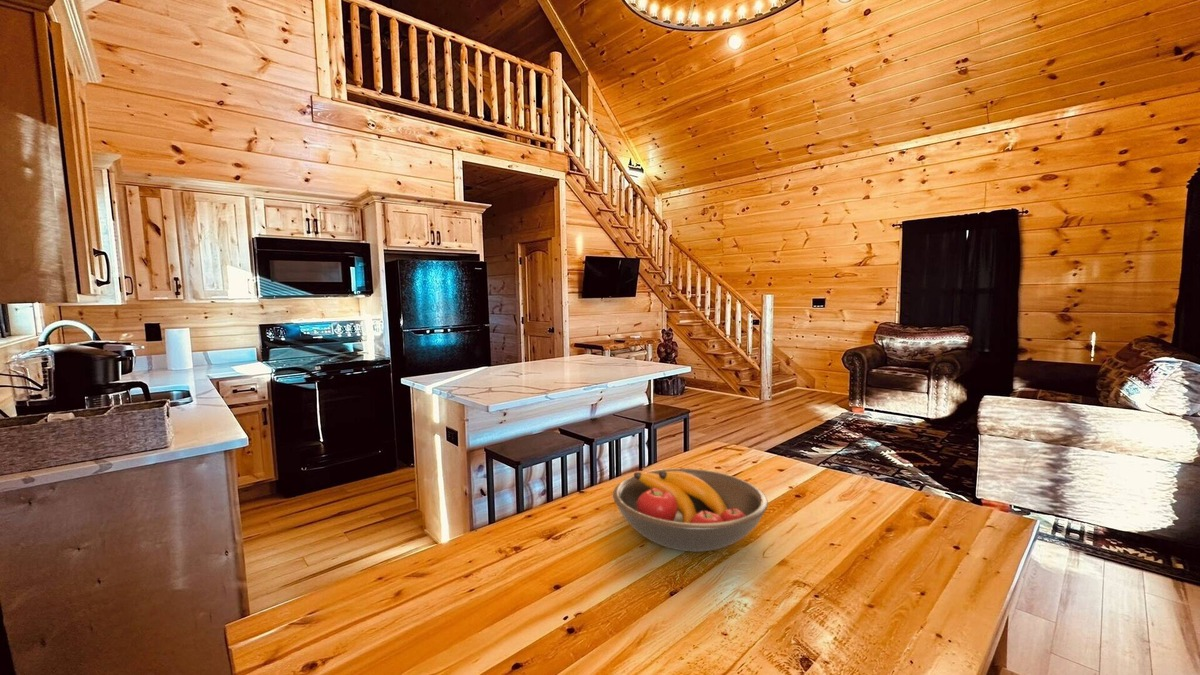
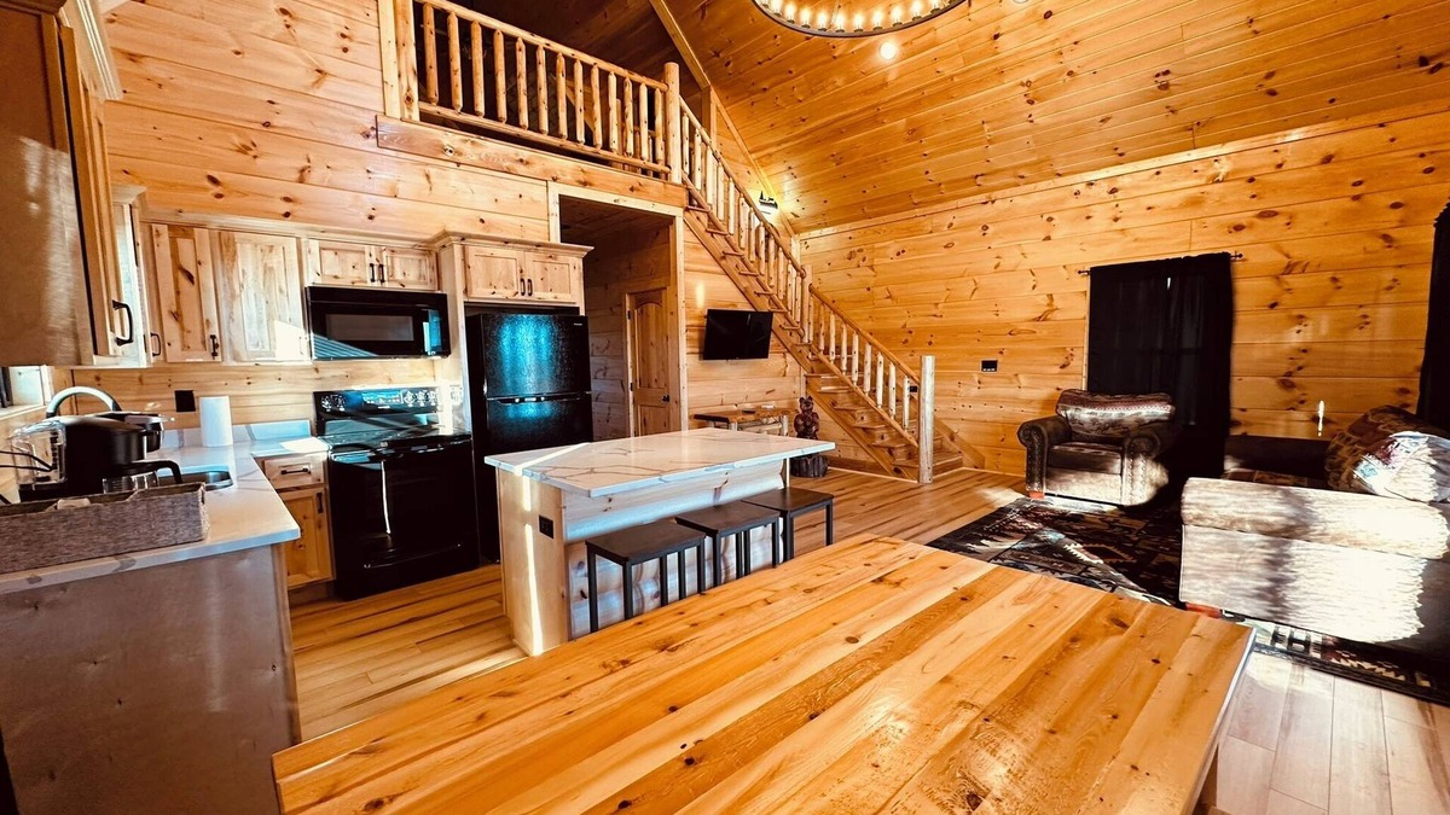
- fruit bowl (688, 508)
